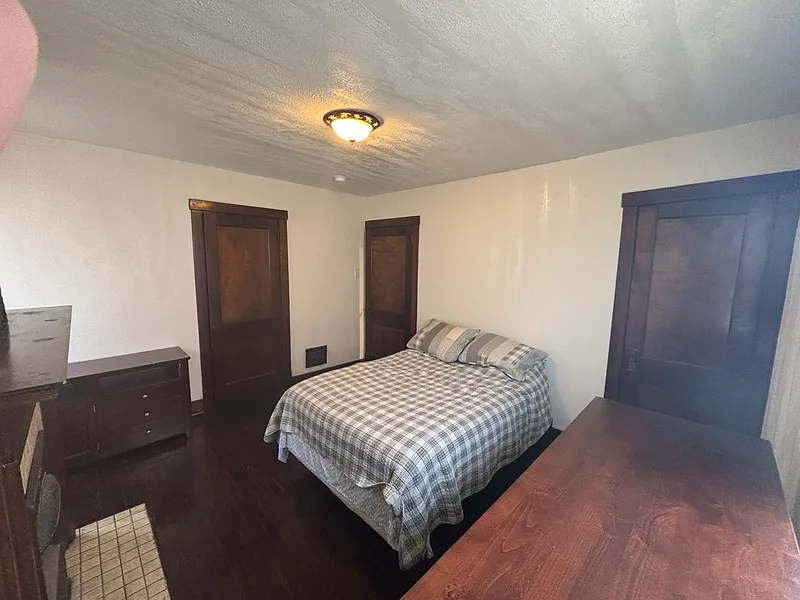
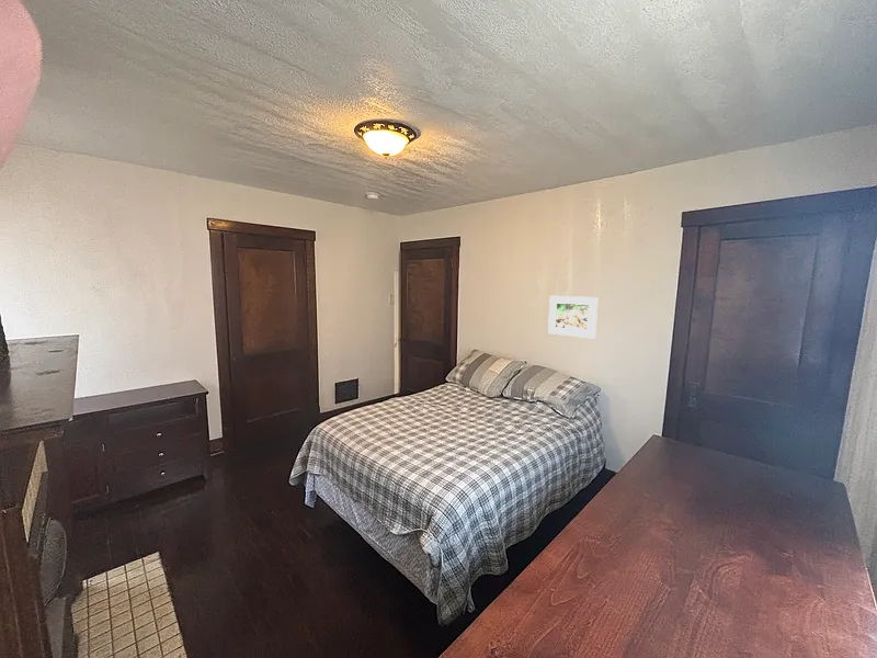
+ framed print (571, 316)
